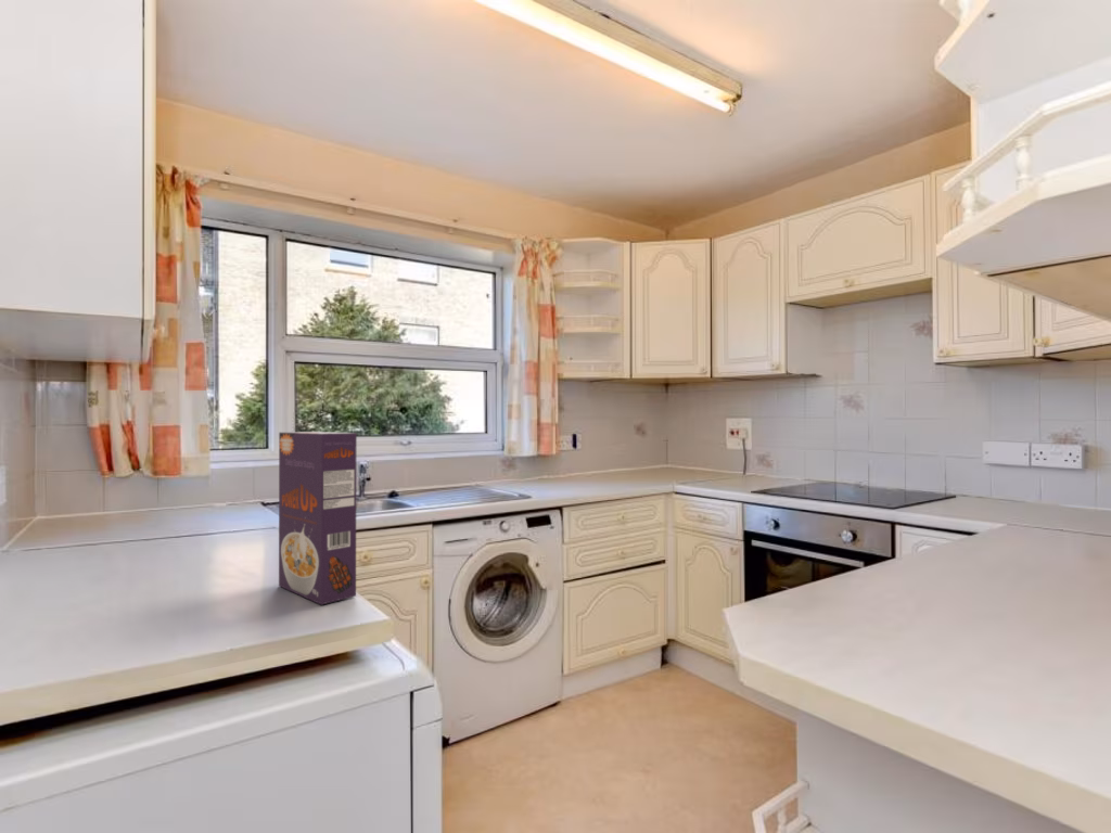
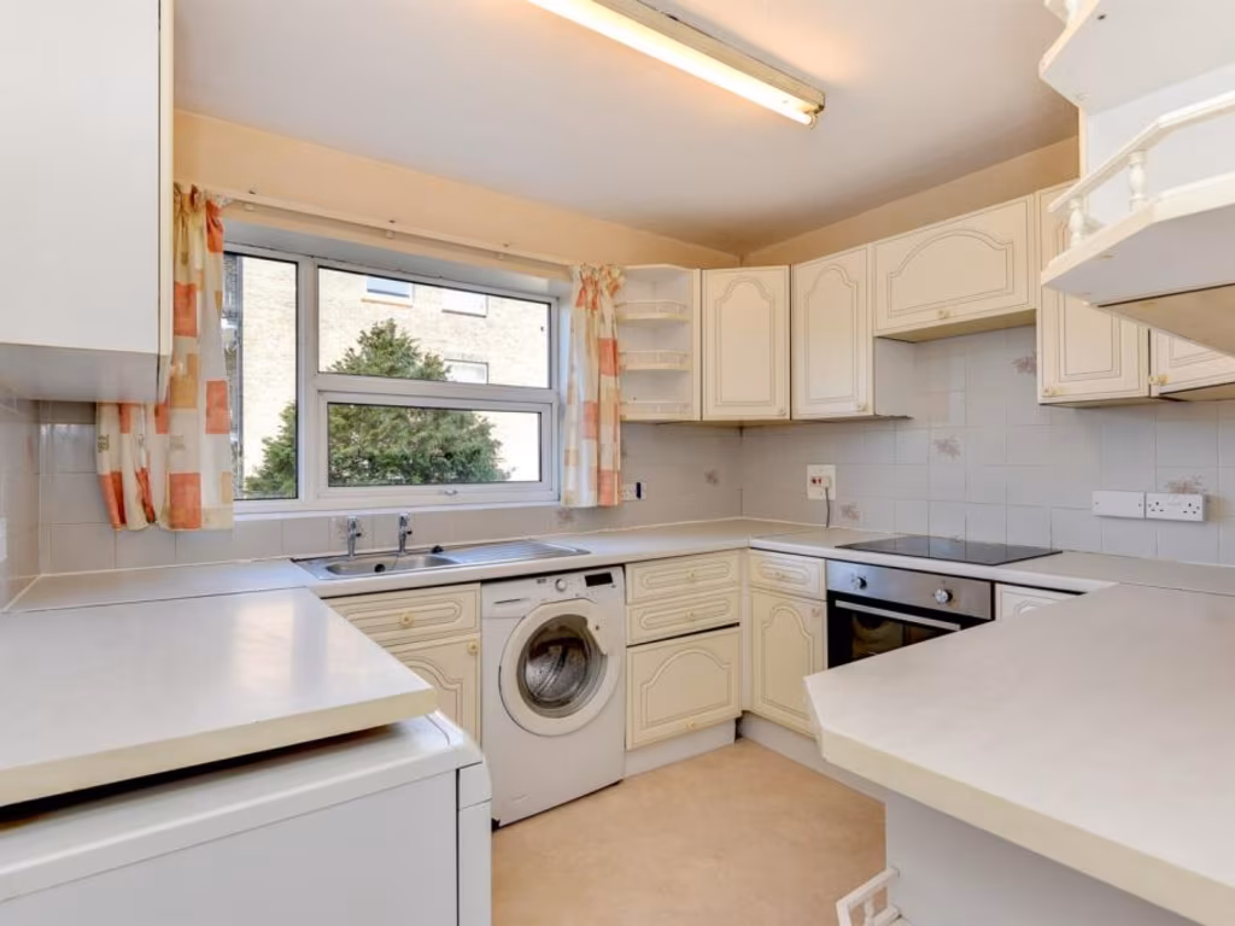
- cereal box (316, 511)
